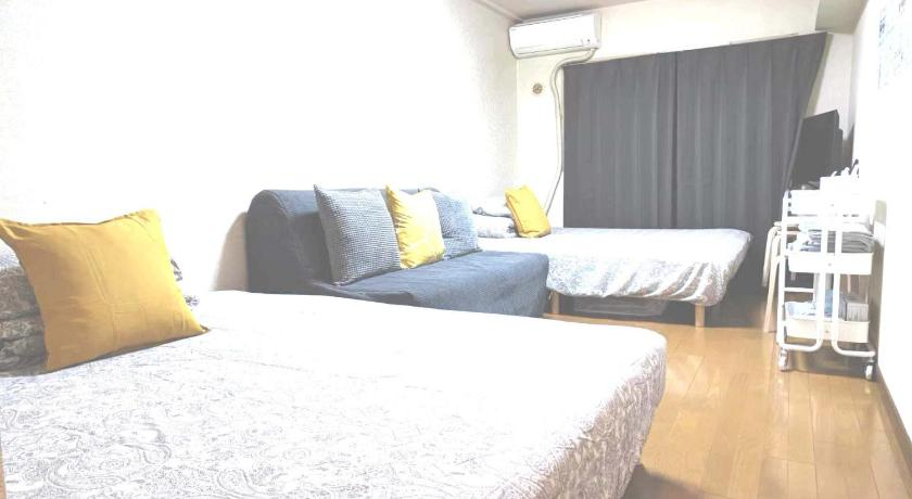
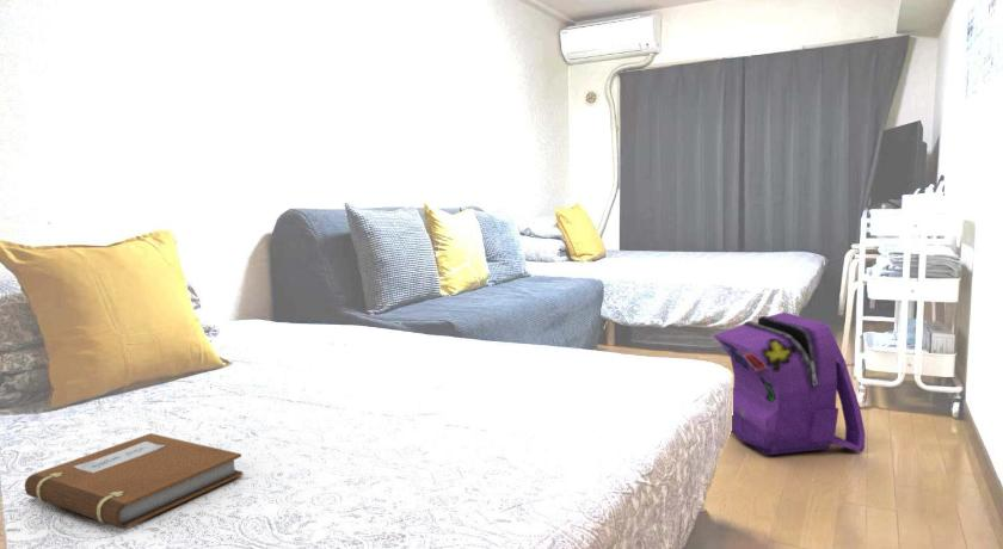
+ notebook (133, 475)
+ backpack (782, 380)
